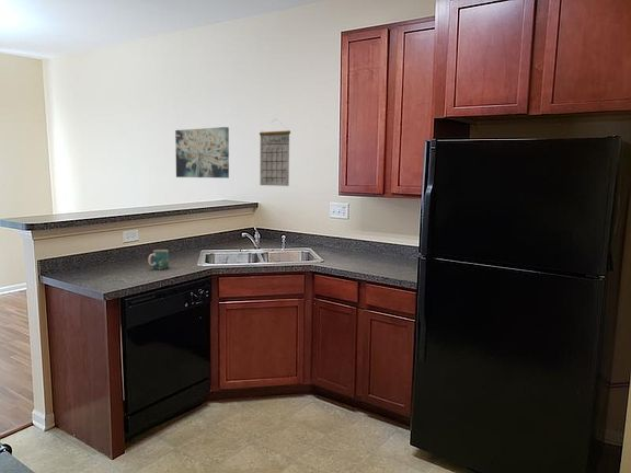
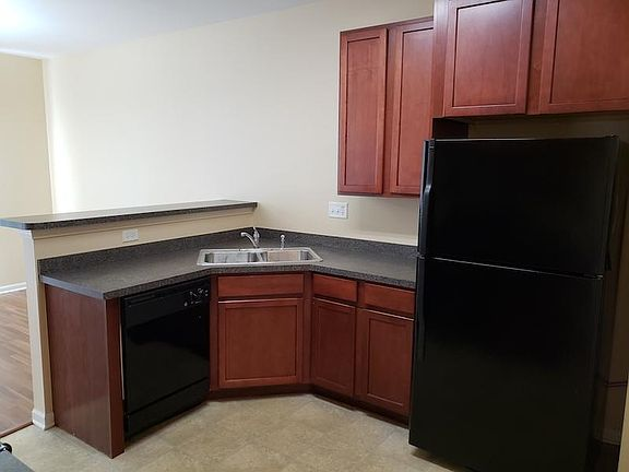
- wall art (200, 153)
- calendar (274, 152)
- mug (158, 259)
